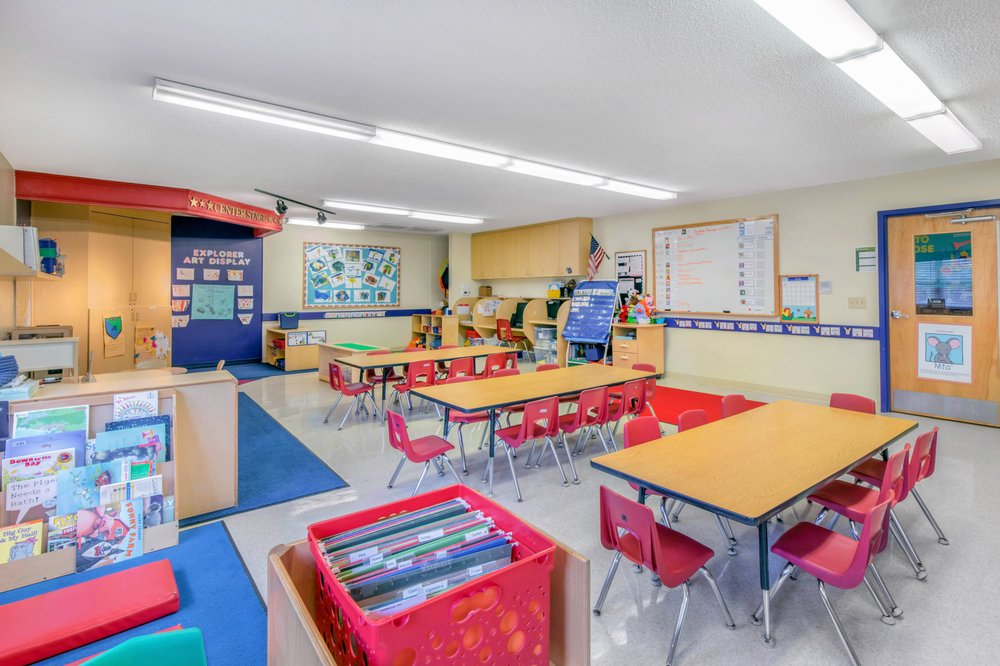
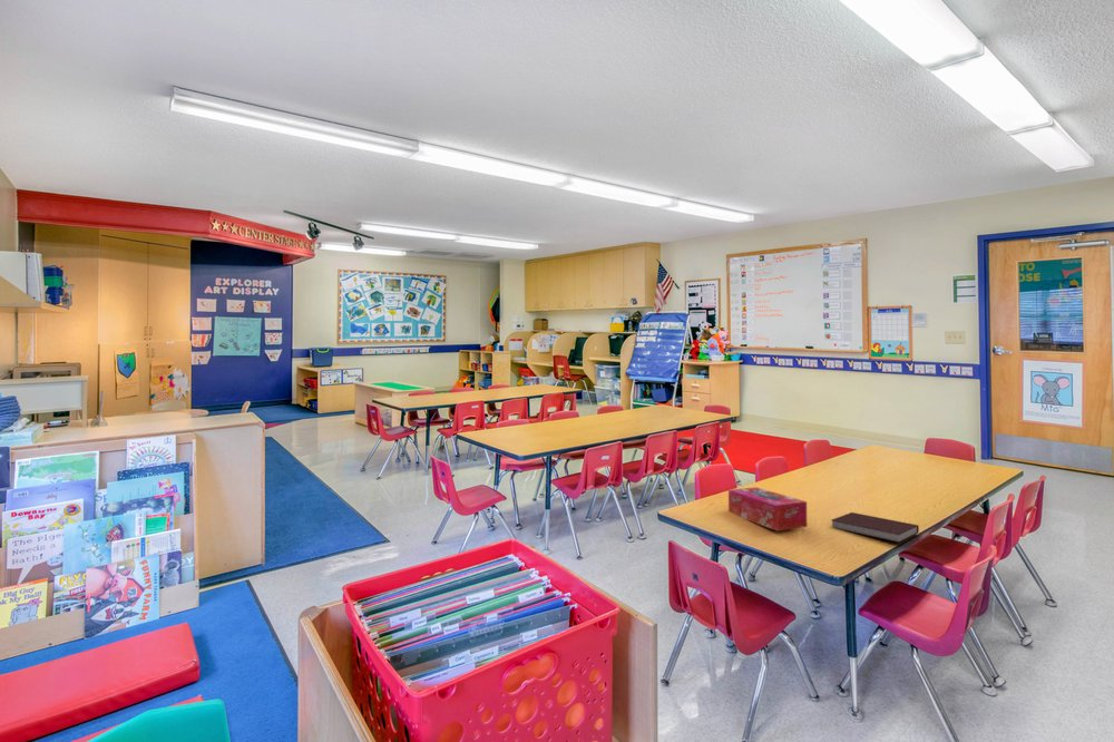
+ notebook (873, 526)
+ tissue box (765, 507)
